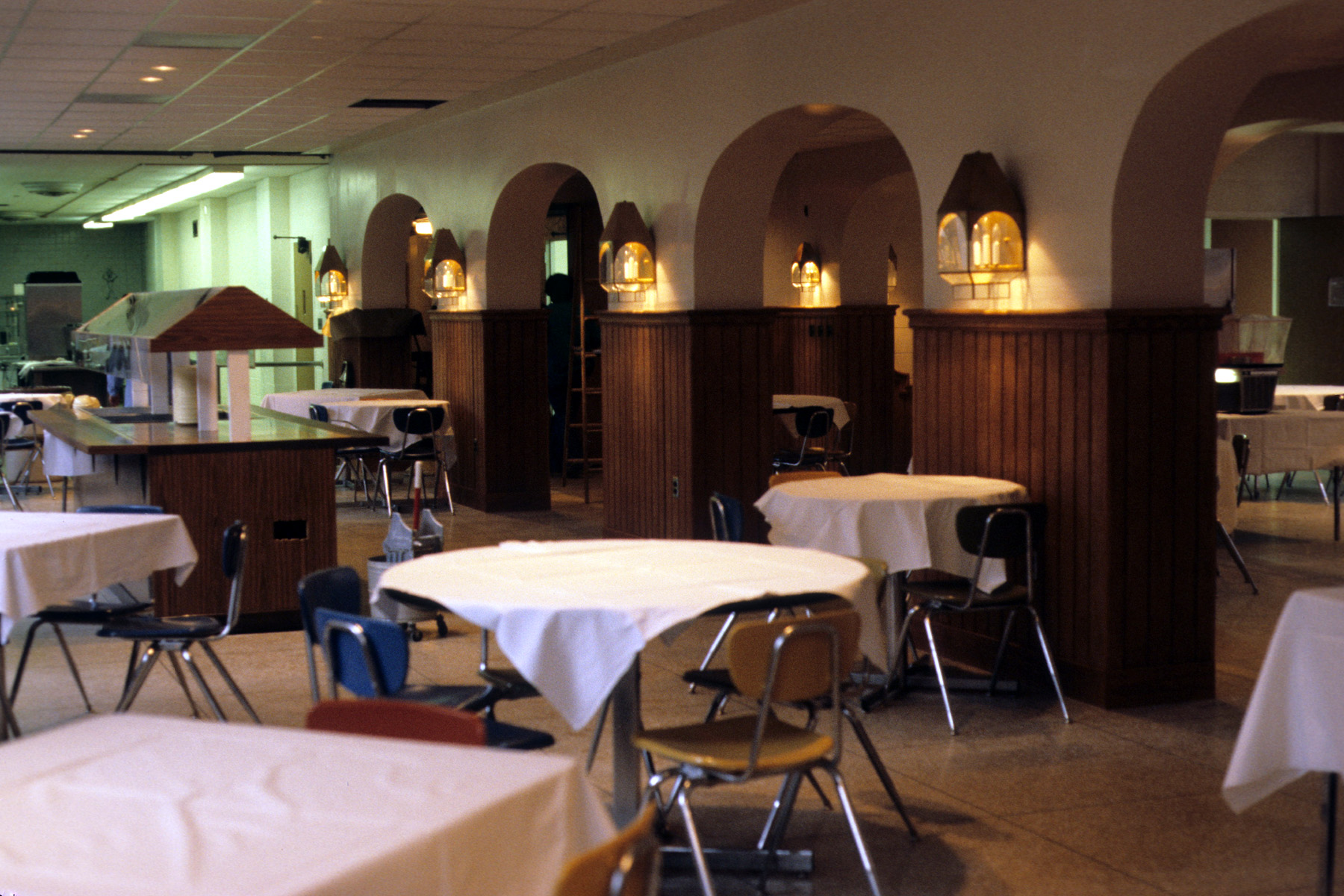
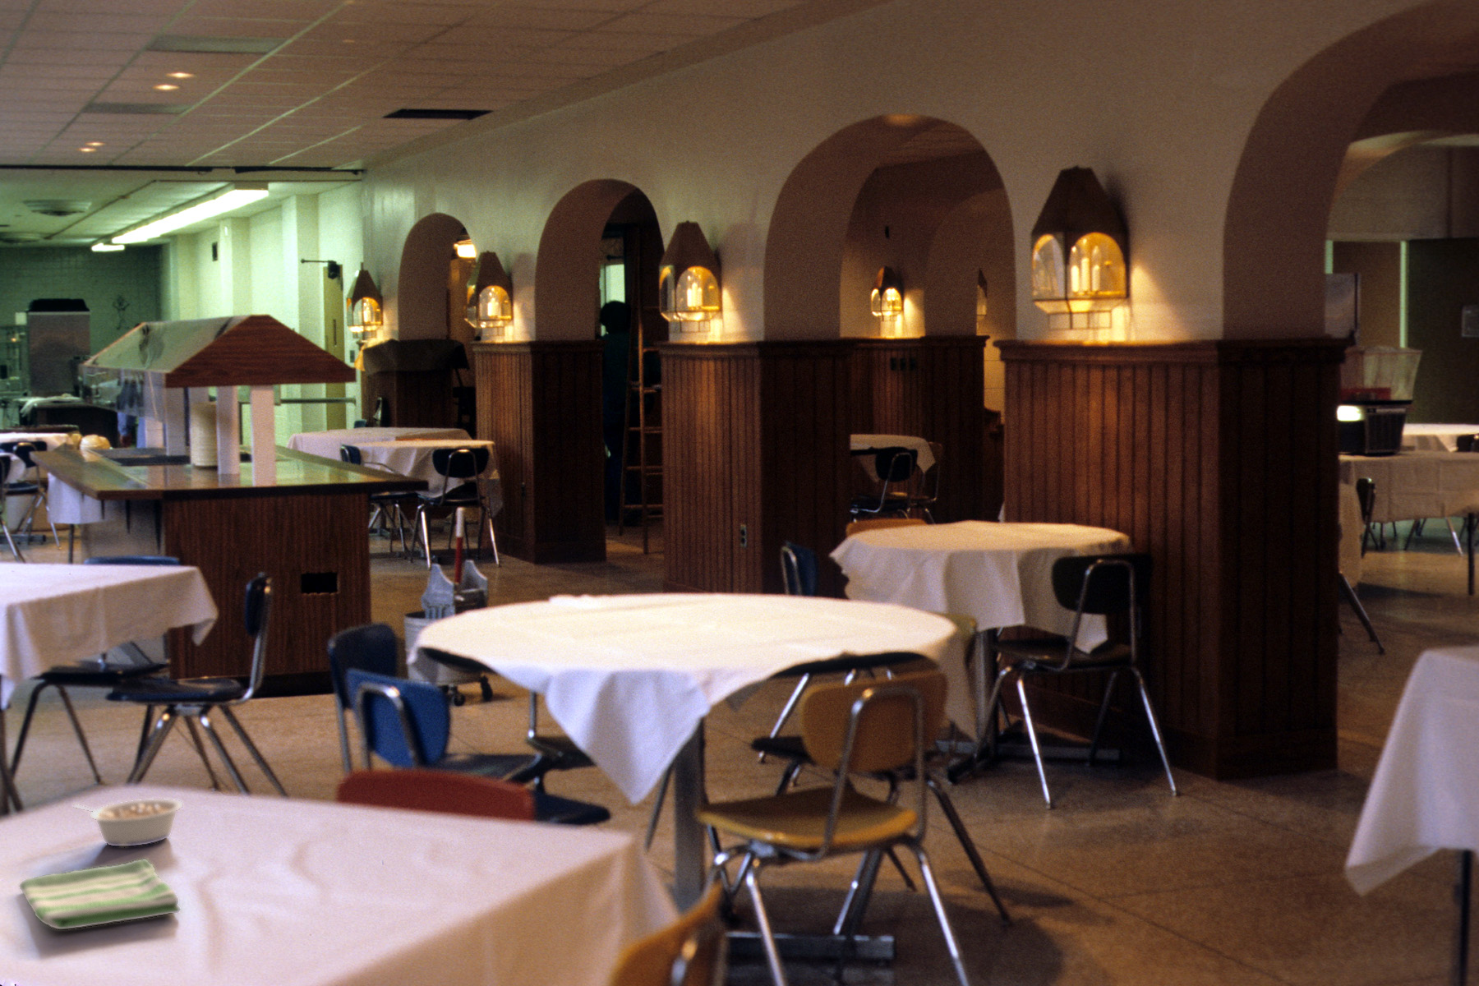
+ dish towel (99, 892)
+ legume (133, 822)
